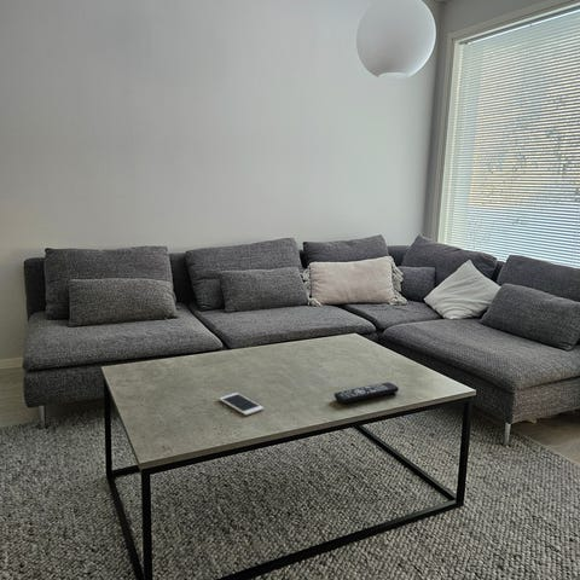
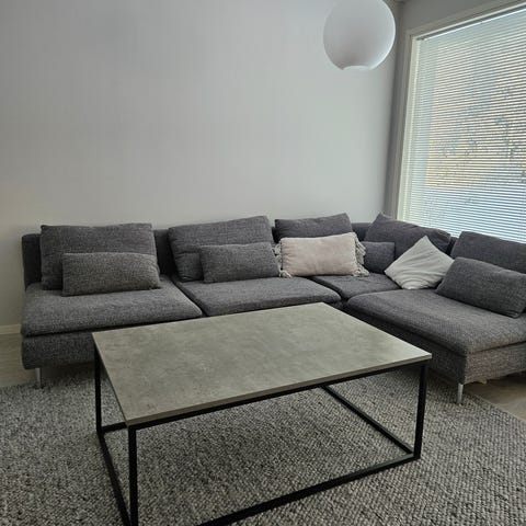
- remote control (366, 393)
- cell phone (240, 404)
